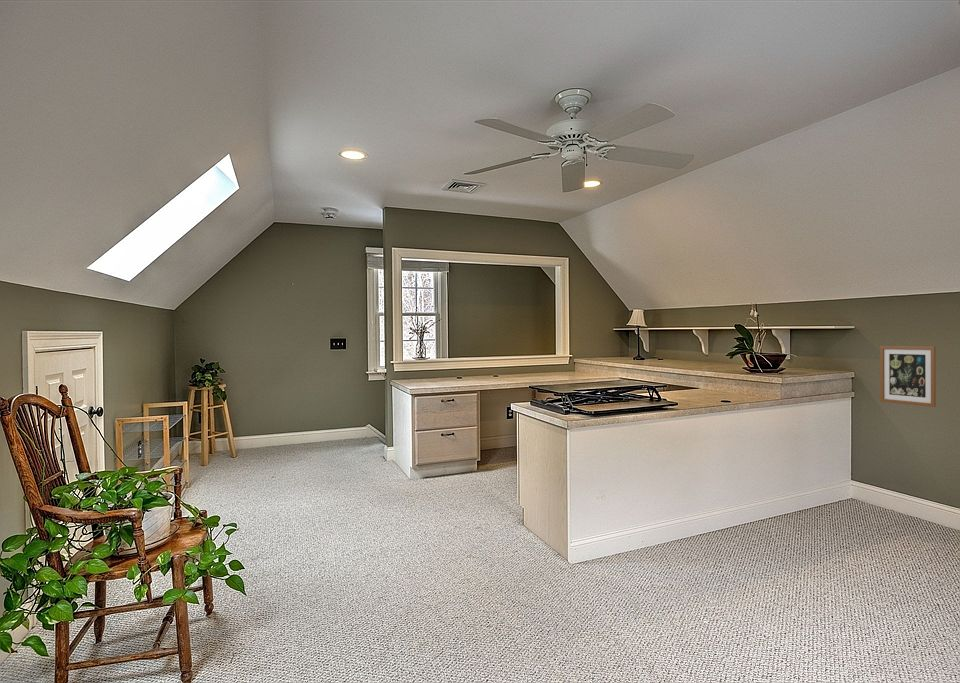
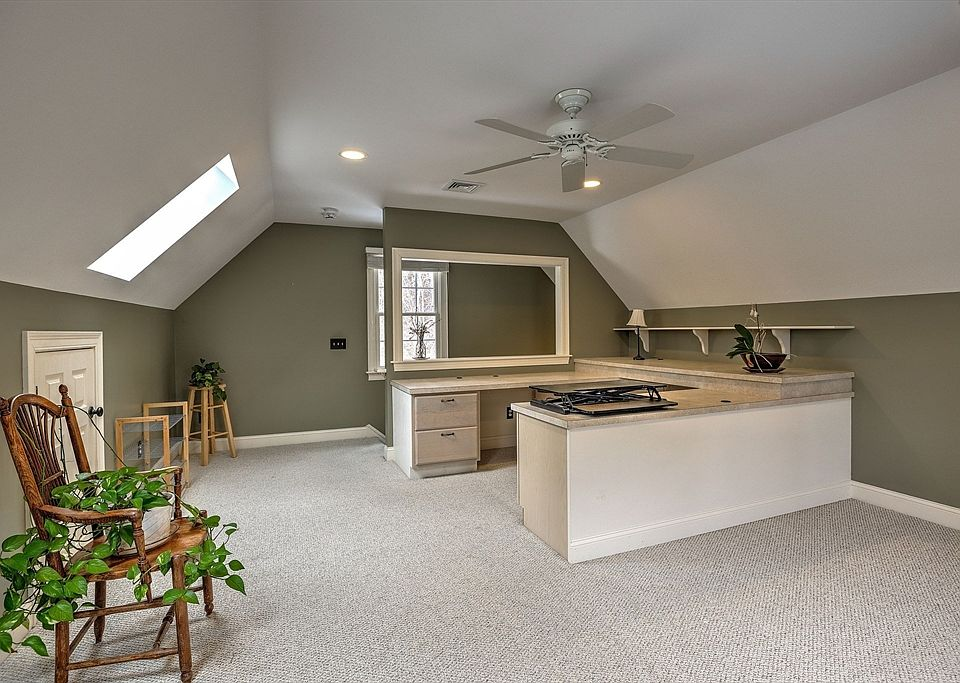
- wall art (906, 375)
